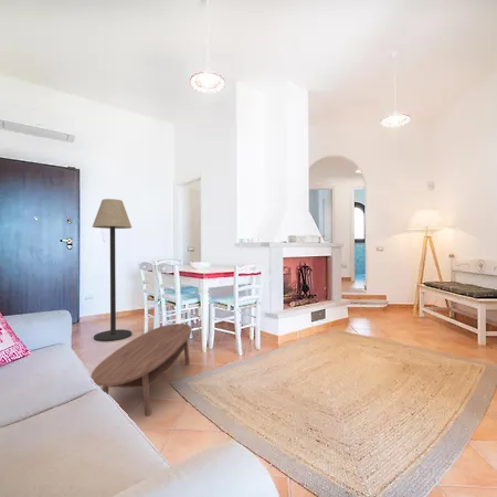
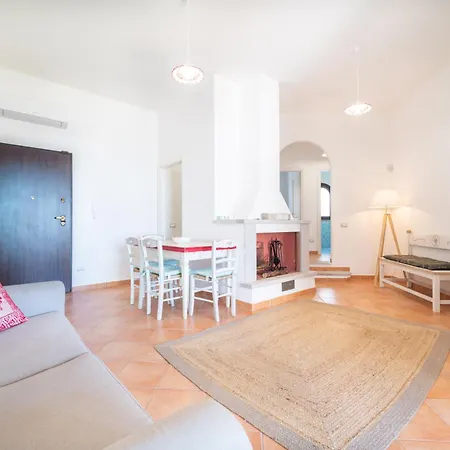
- floor lamp (113, 267)
- coffee table (152, 364)
